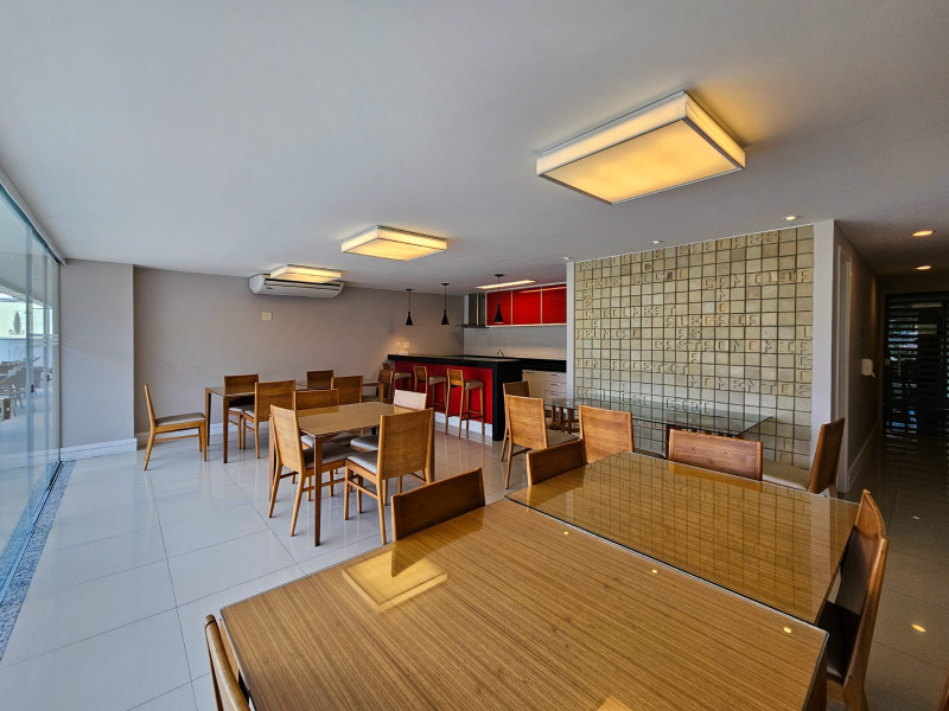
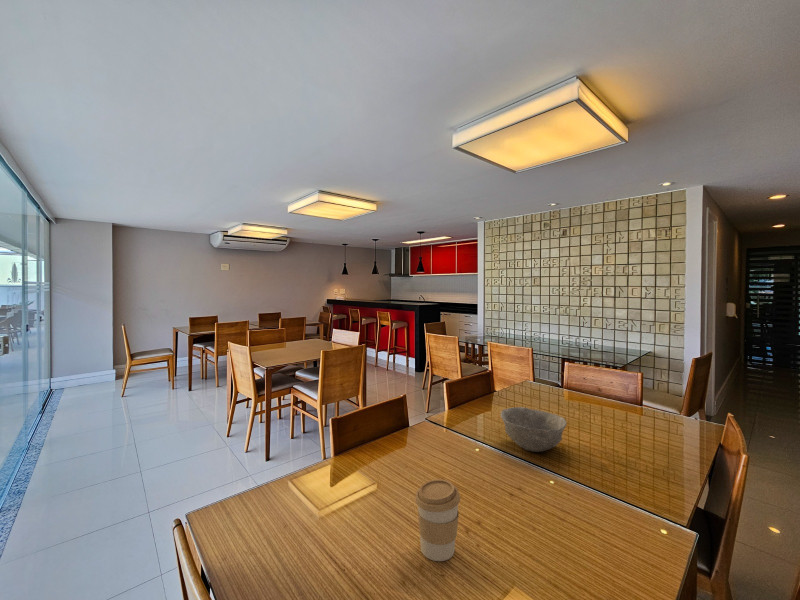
+ bowl (532, 431)
+ coffee cup (437, 517)
